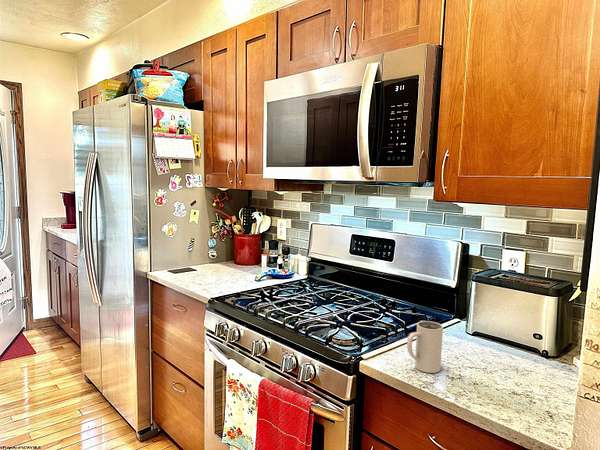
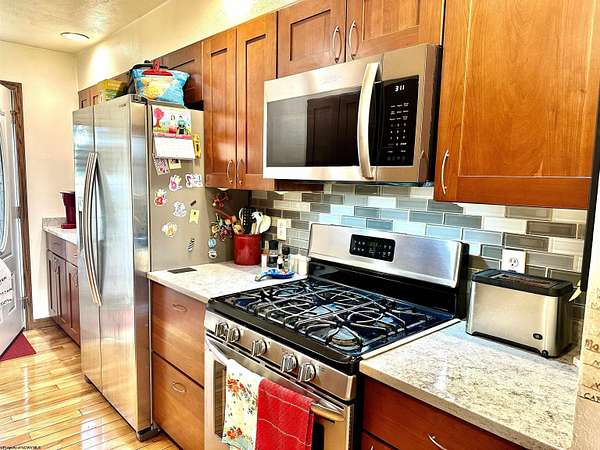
- mug (423, 347)
